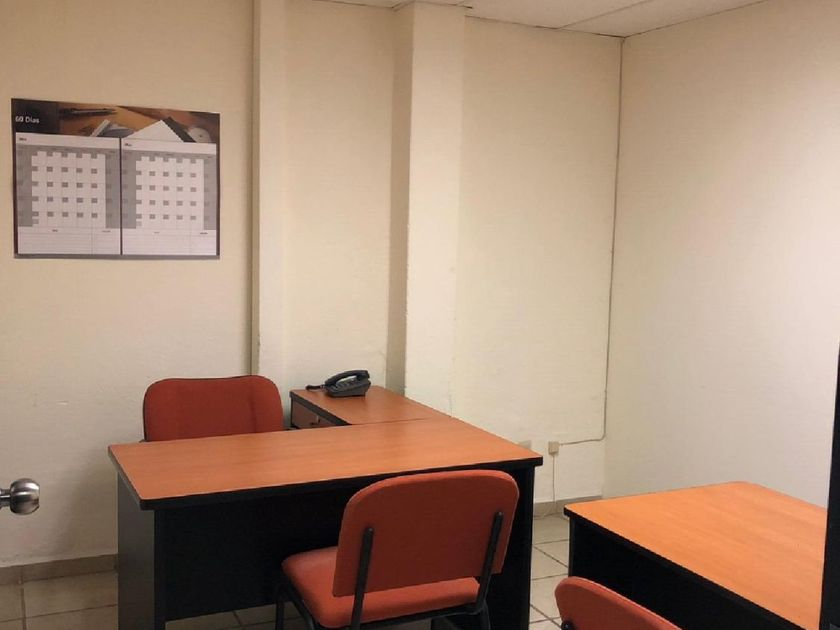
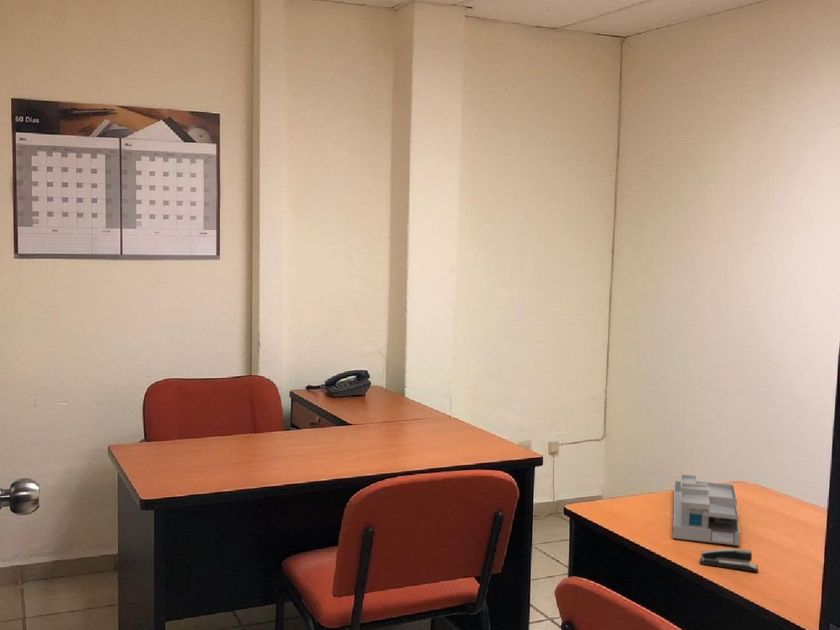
+ desk organizer (704, 501)
+ stapler (729, 557)
